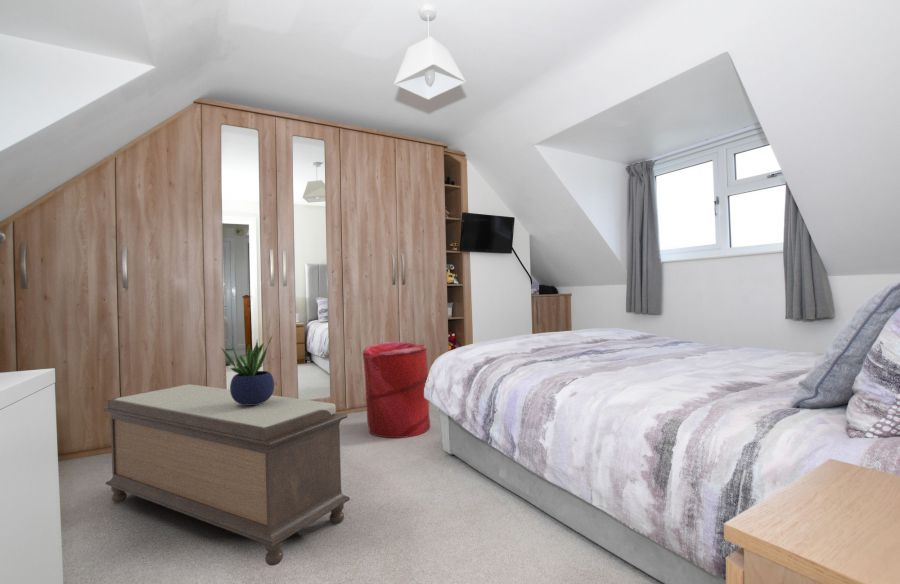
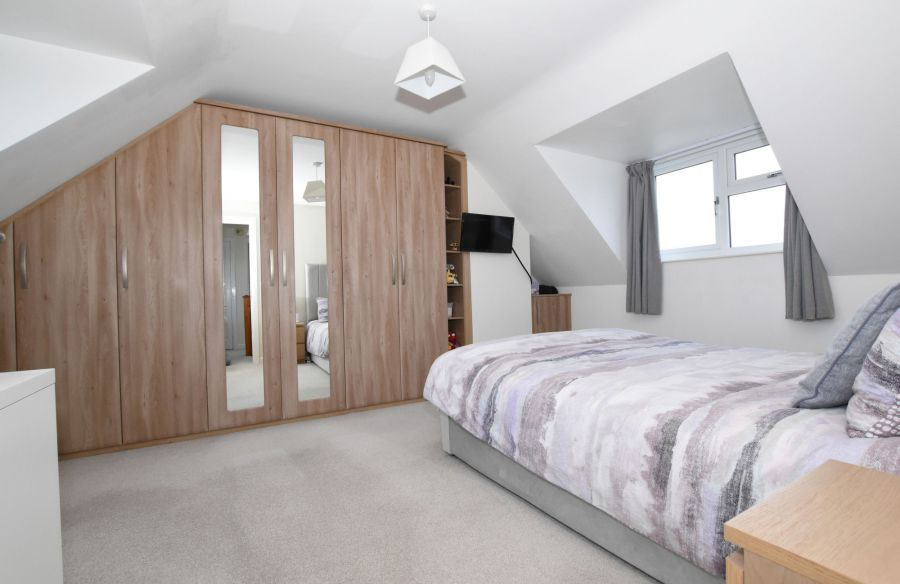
- potted plant (247, 370)
- laundry hamper (396, 386)
- bench (219, 455)
